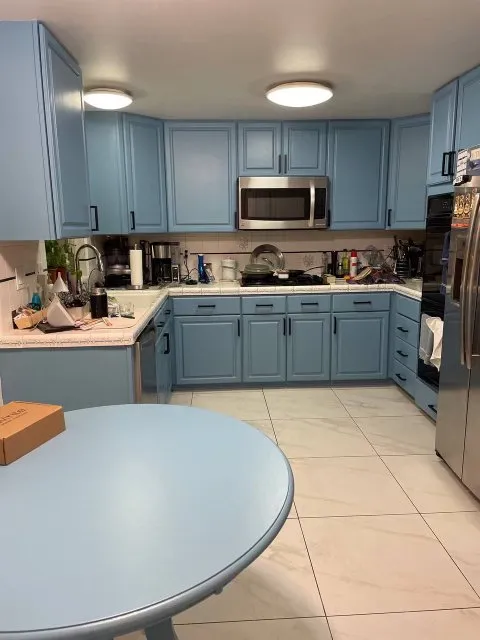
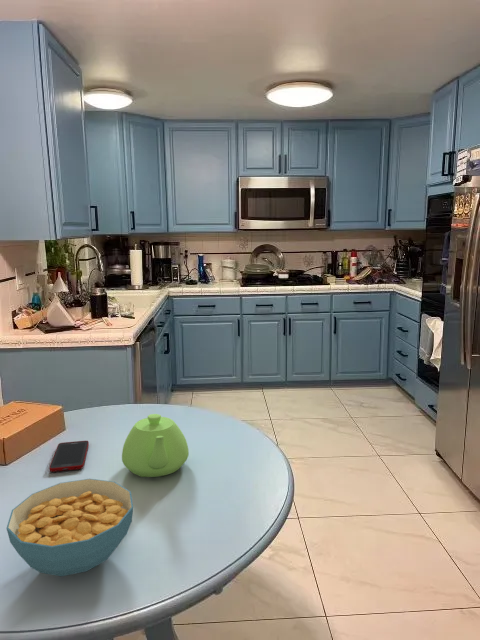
+ cell phone (70, 455)
+ cereal bowl (74, 534)
+ teapot (155, 443)
